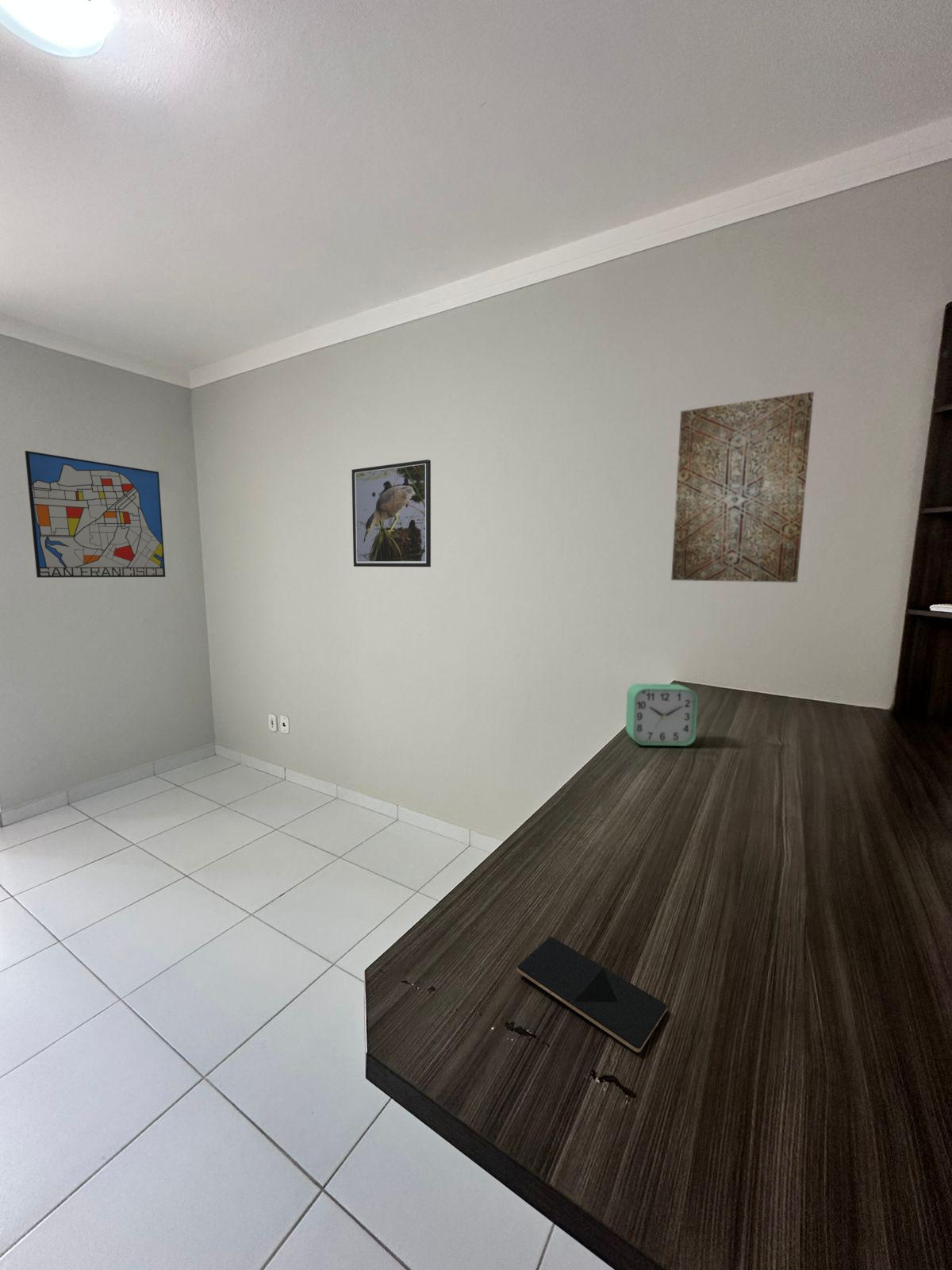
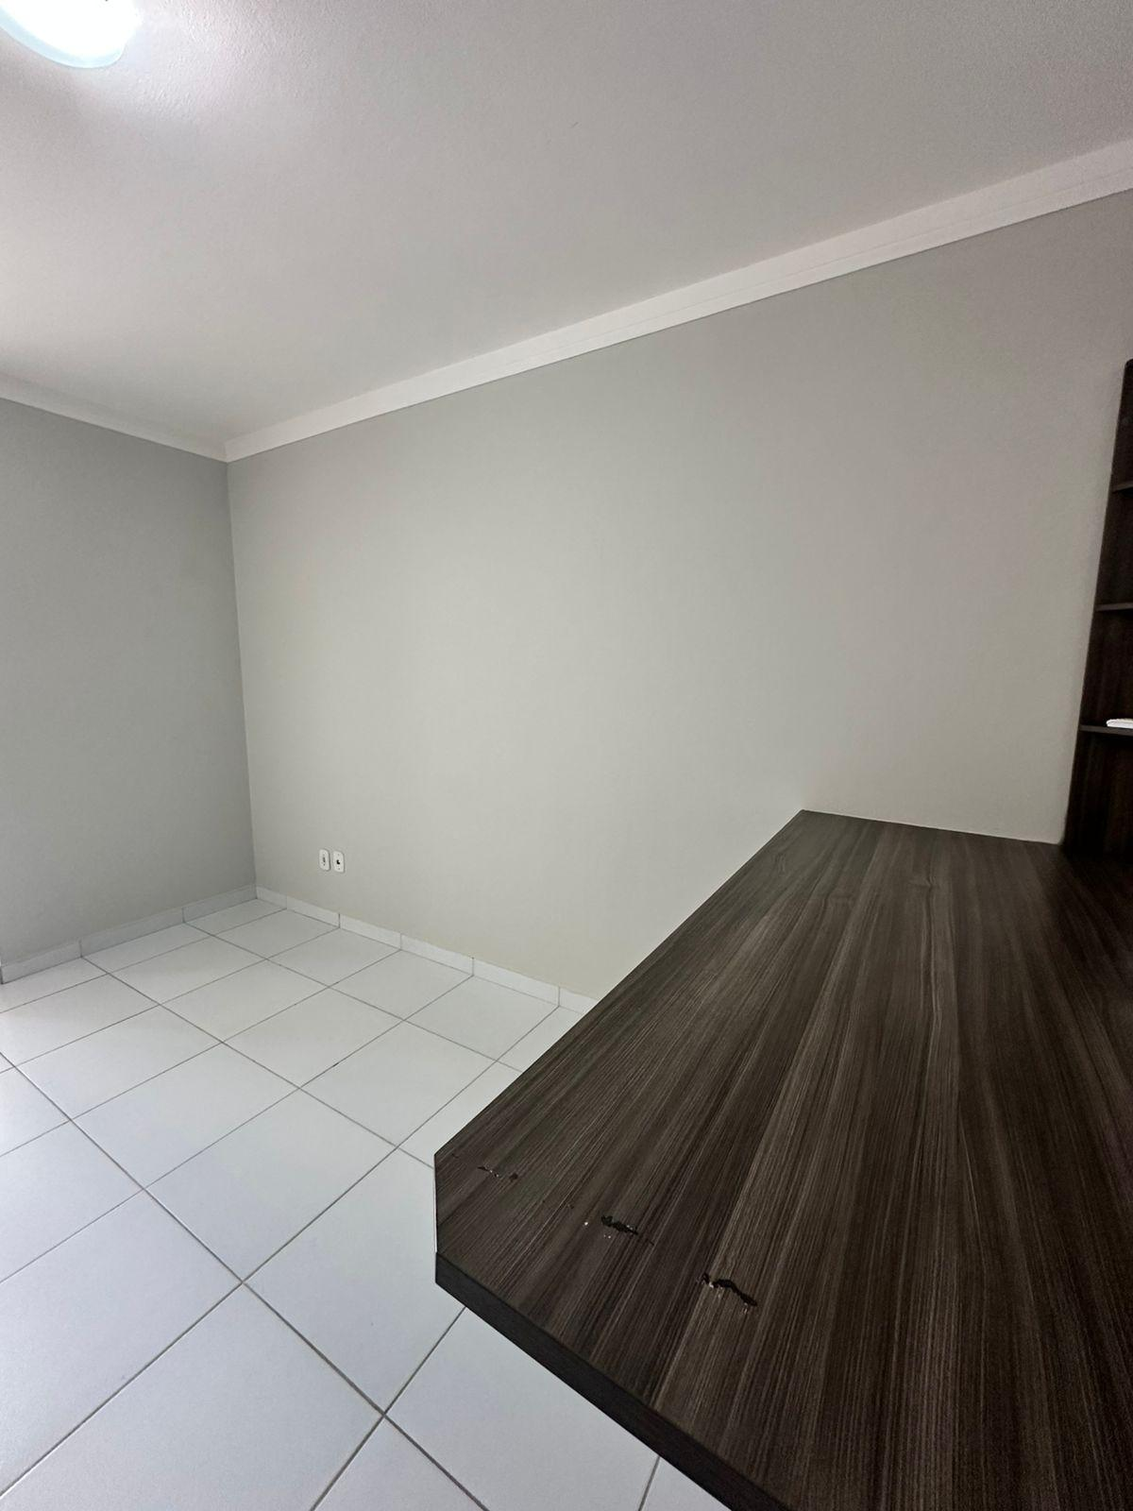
- smartphone (588, 987)
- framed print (390, 516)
- wall art (737, 494)
- wall art (102, 520)
- alarm clock (660, 714)
